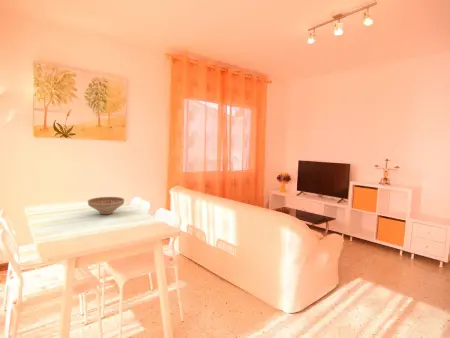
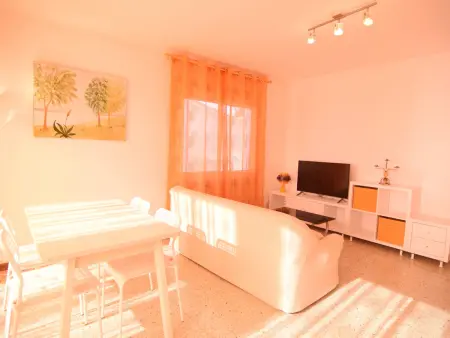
- decorative bowl (106, 206)
